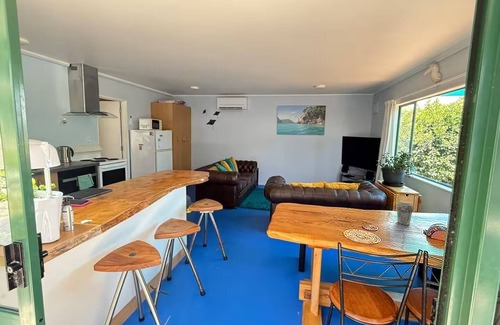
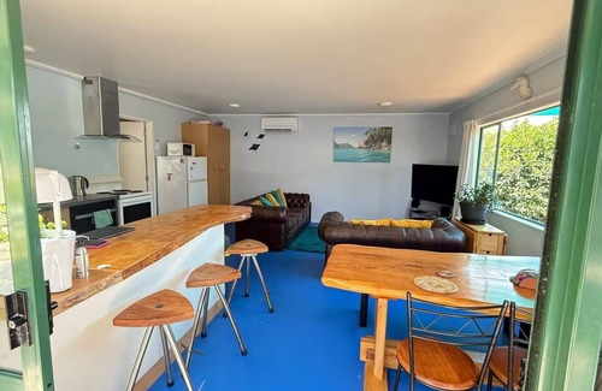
- cup (404, 213)
